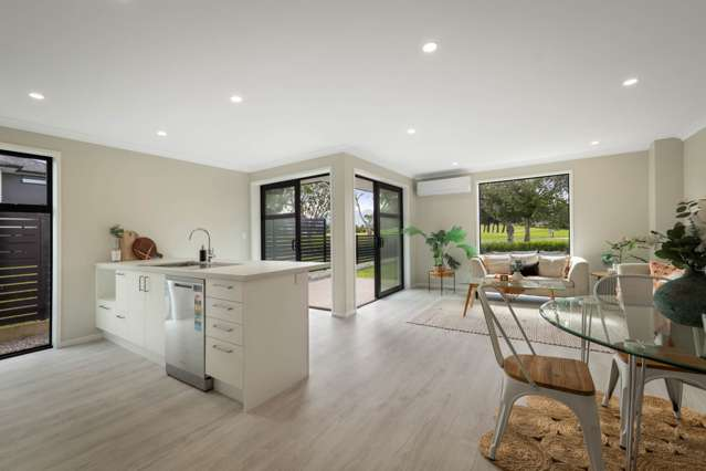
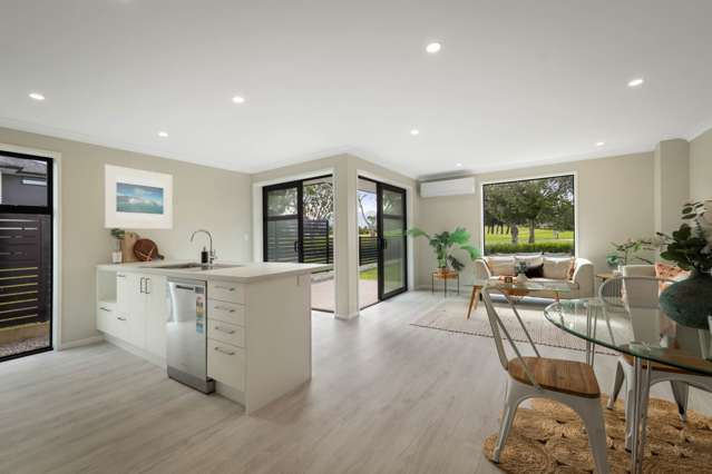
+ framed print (140, 199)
